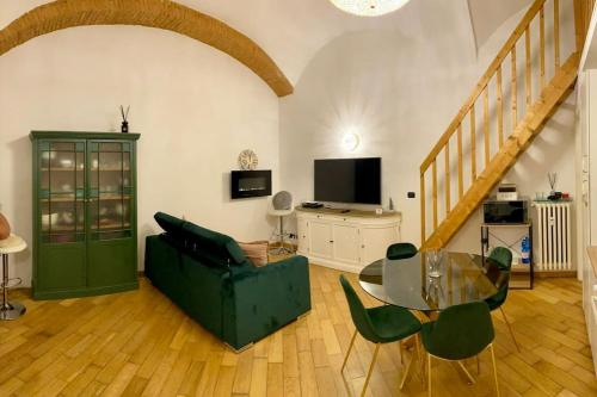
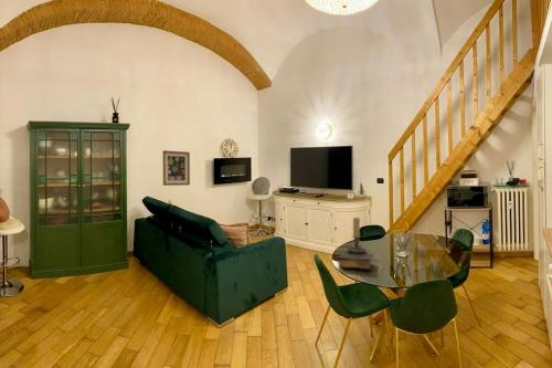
+ candle holder (357, 234)
+ book (354, 261)
+ wall art (177, 168)
